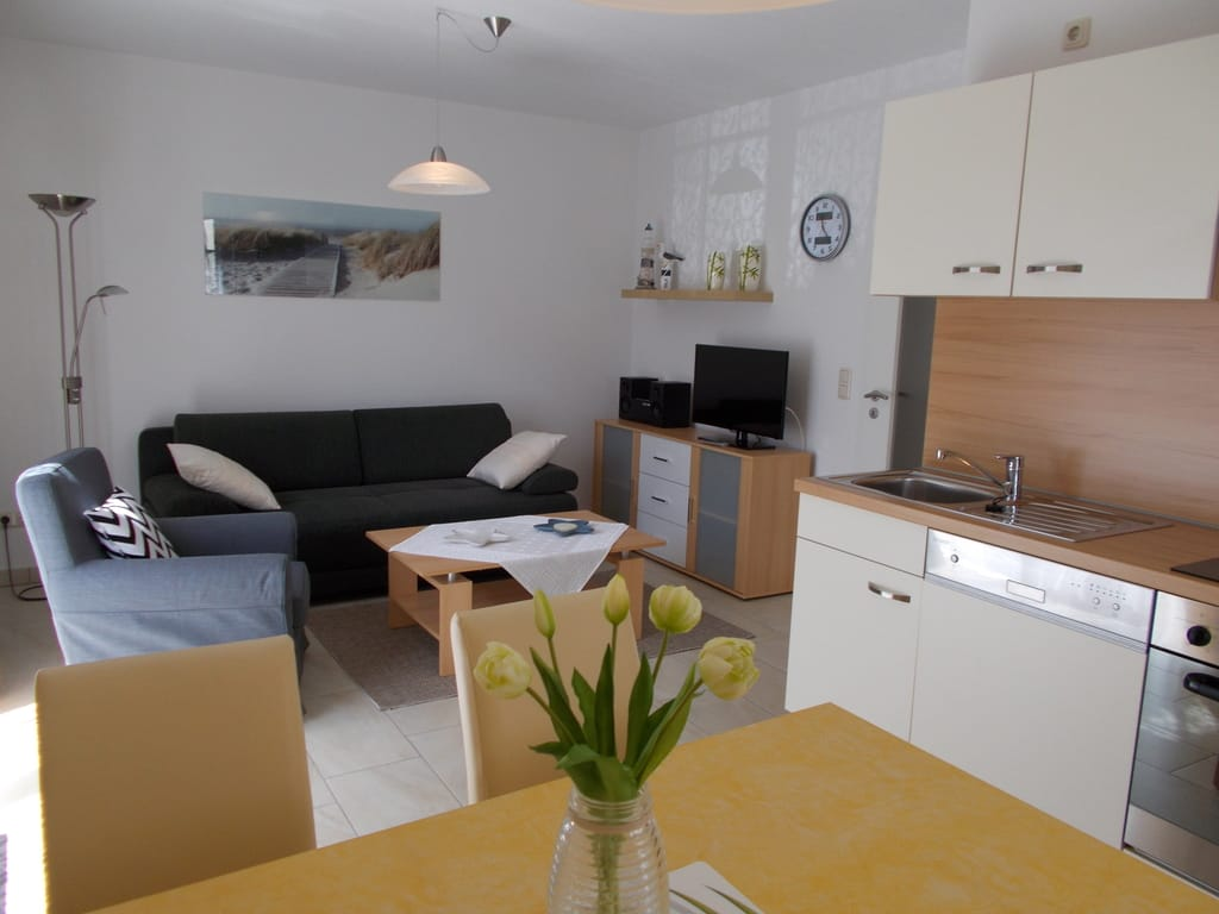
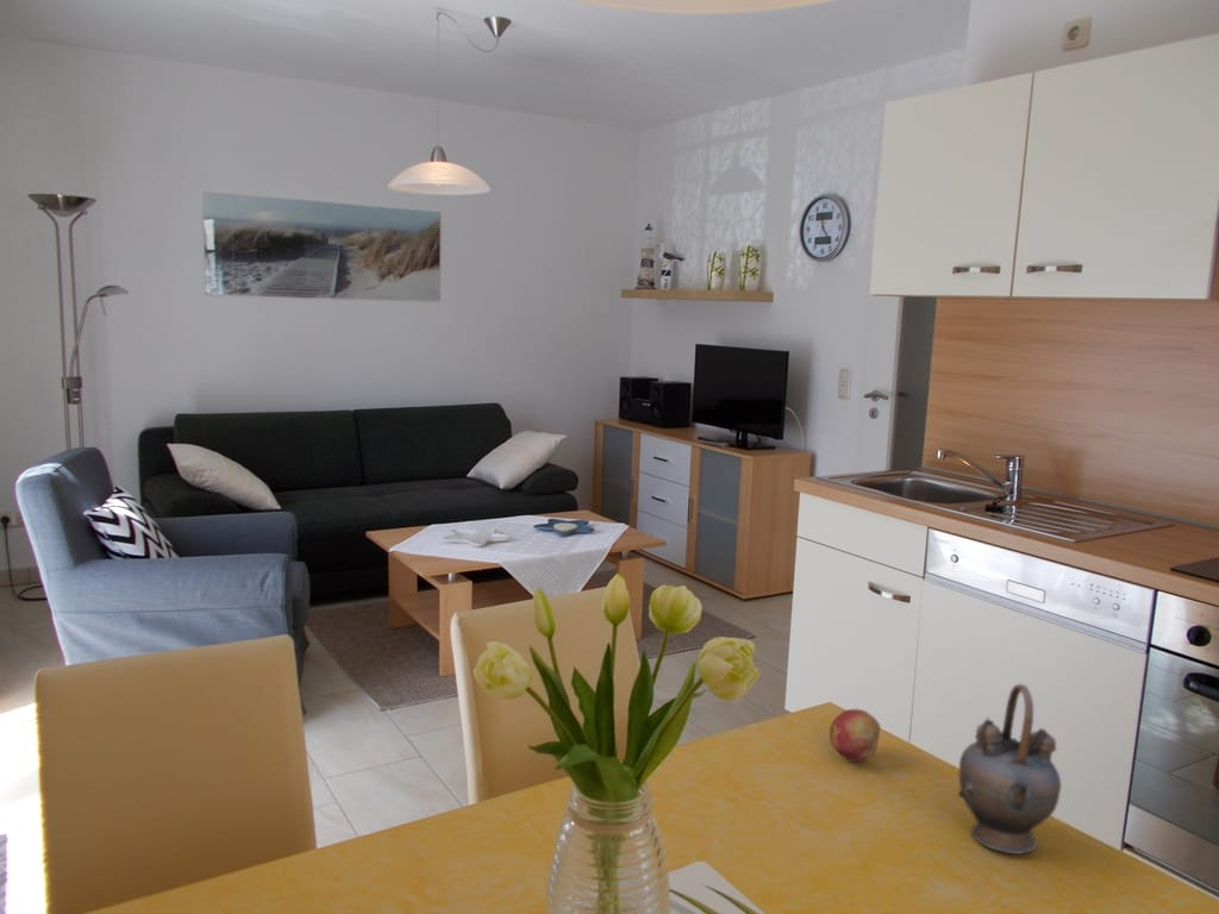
+ fruit (855, 735)
+ teapot (1012, 768)
